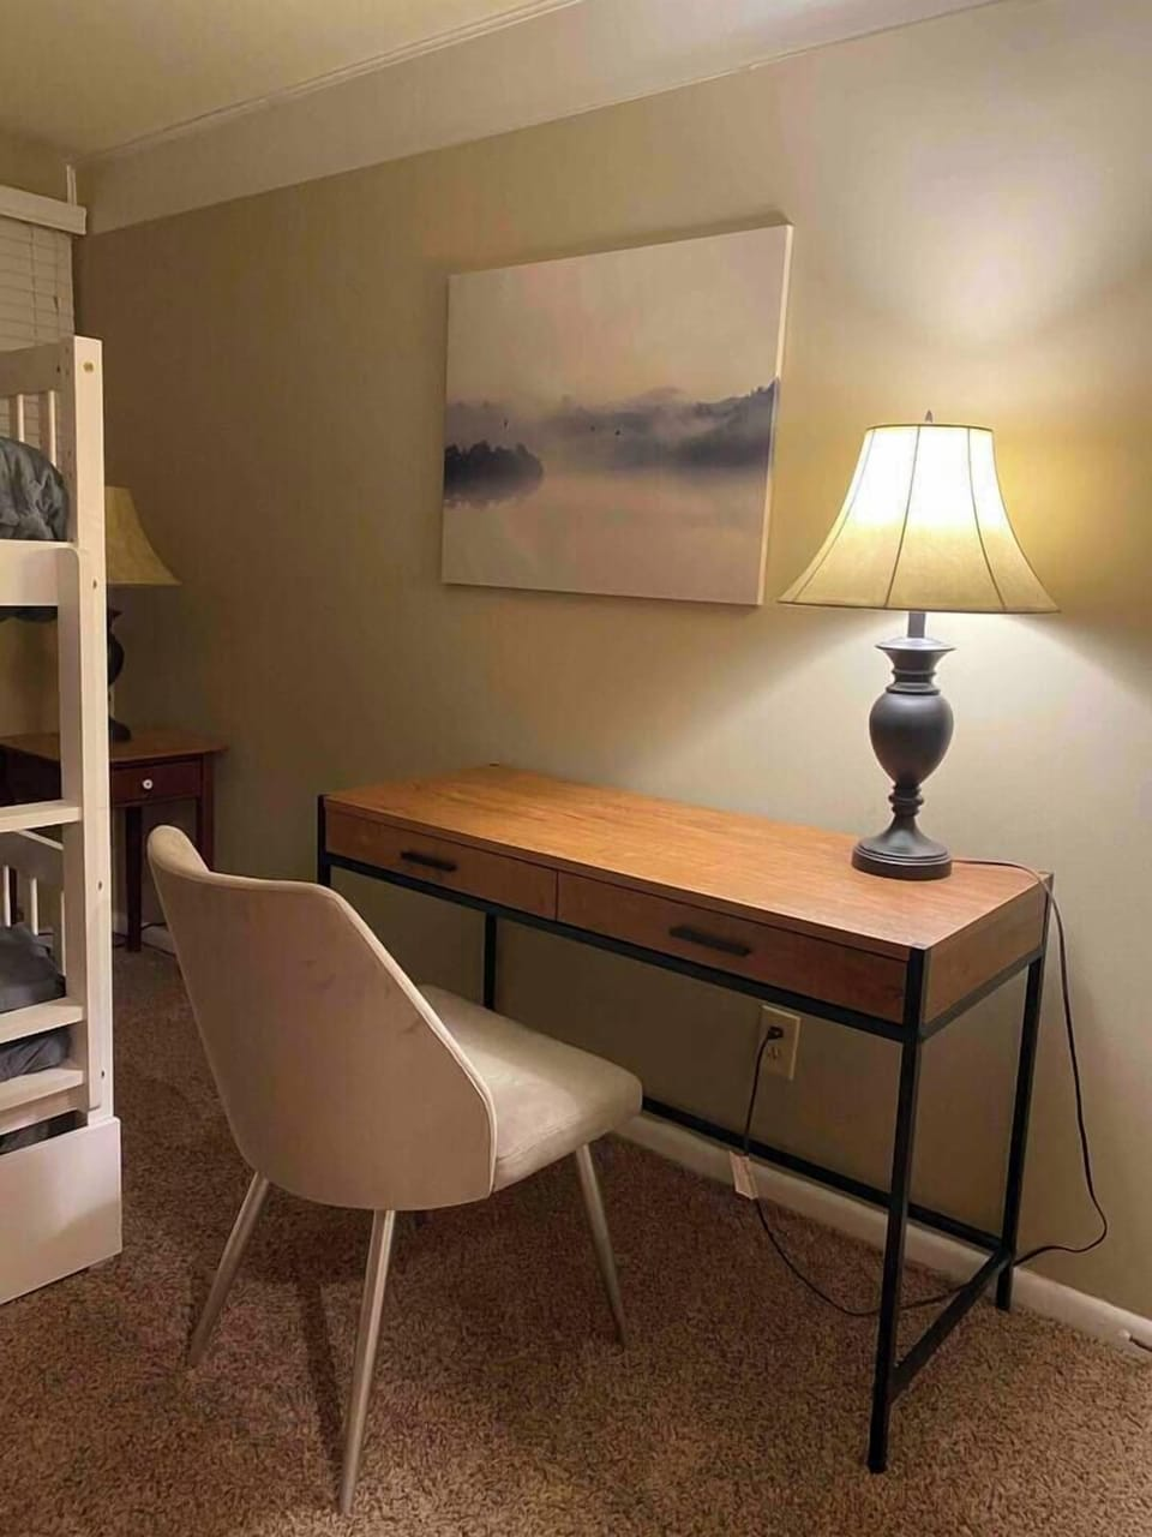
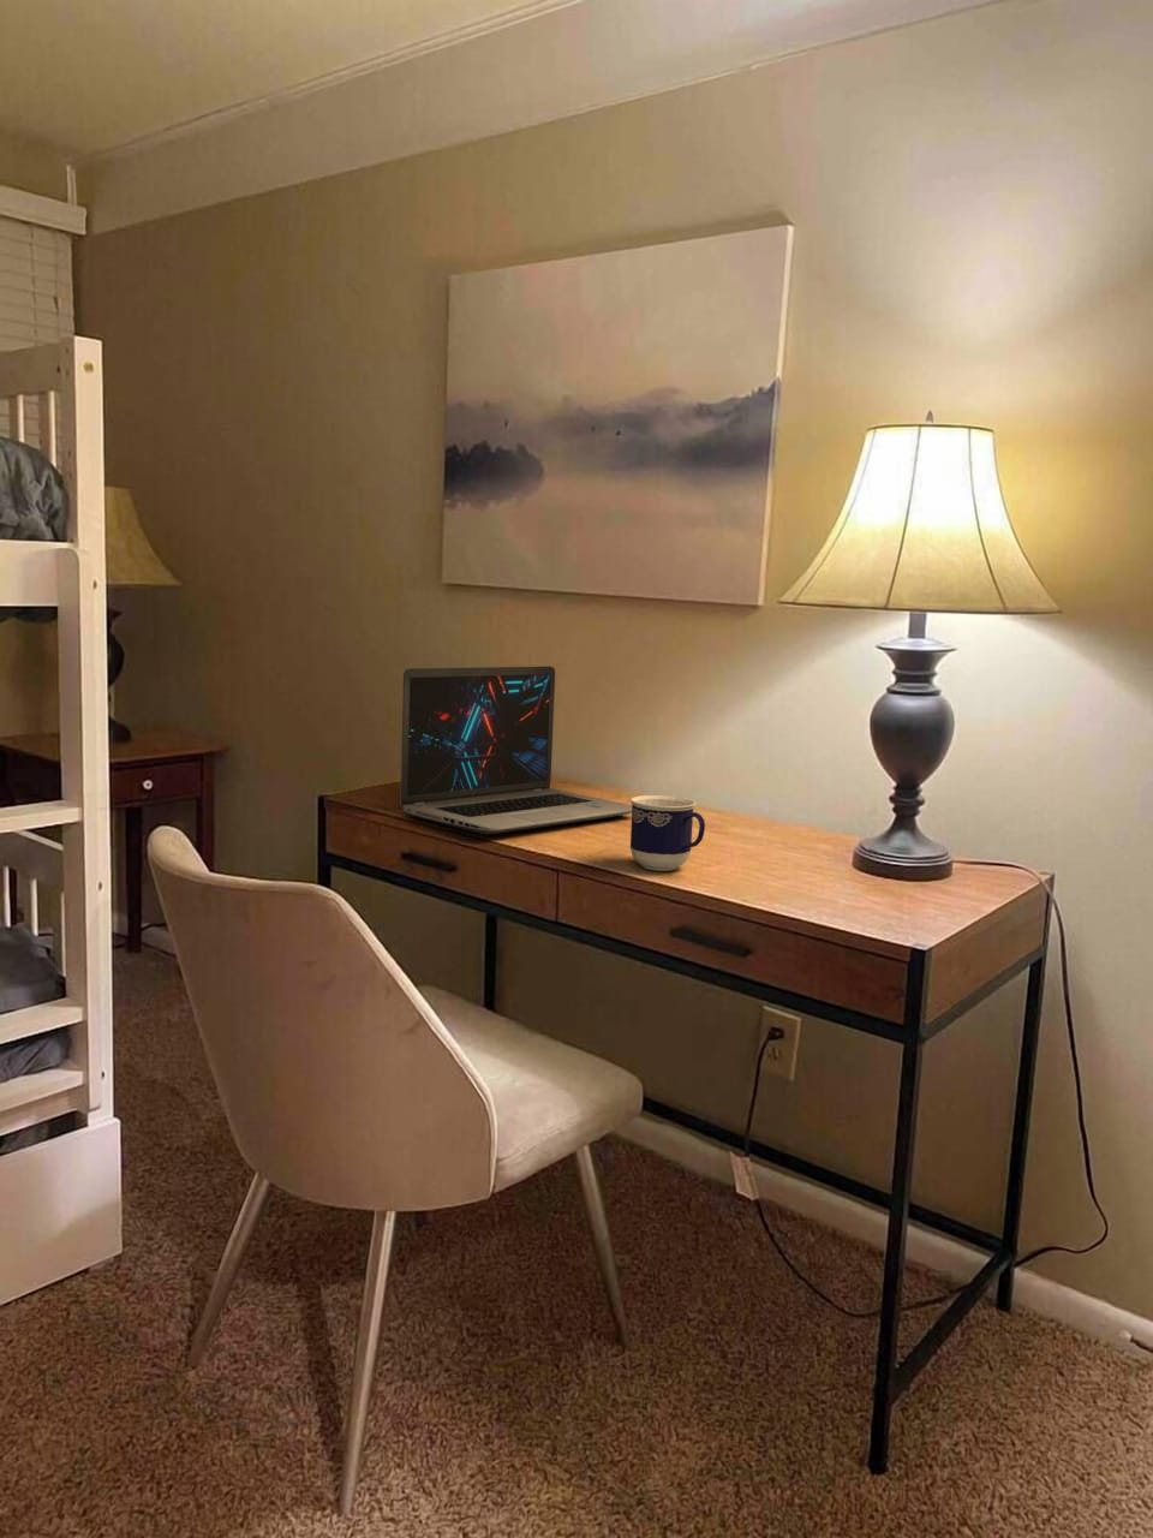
+ laptop (523, 745)
+ cup (669, 836)
